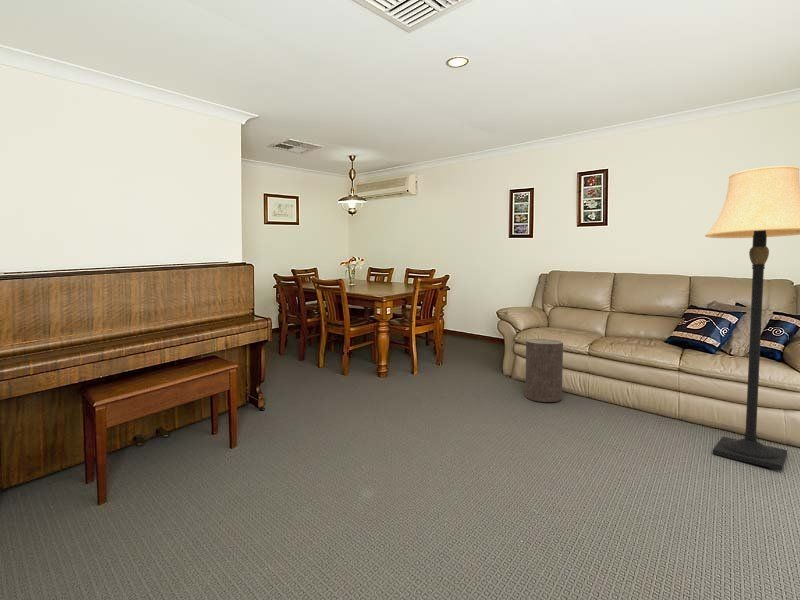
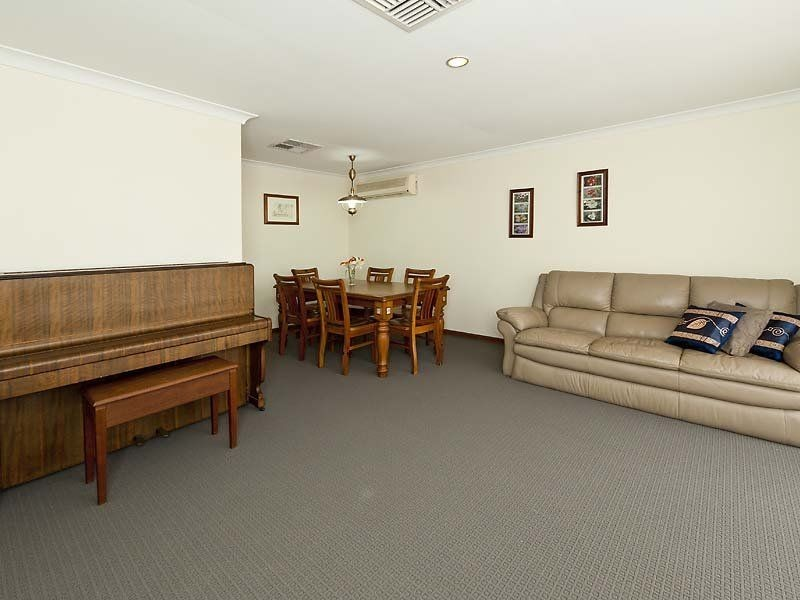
- stool (543, 369)
- lamp (756, 315)
